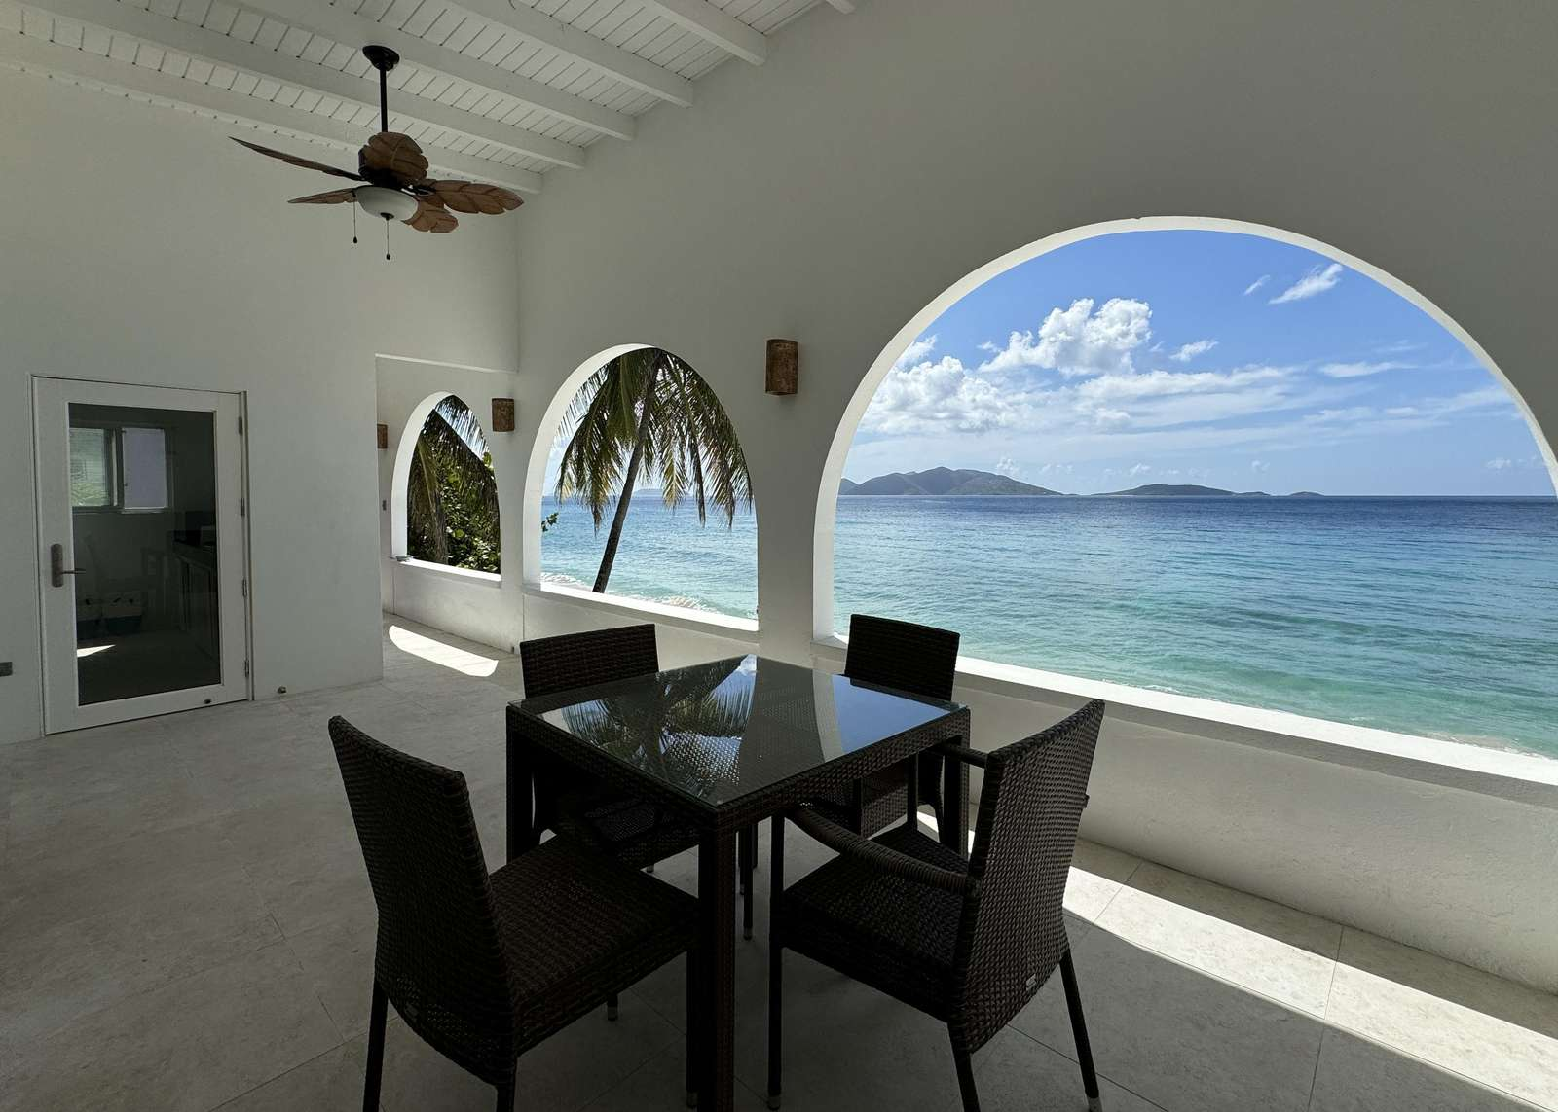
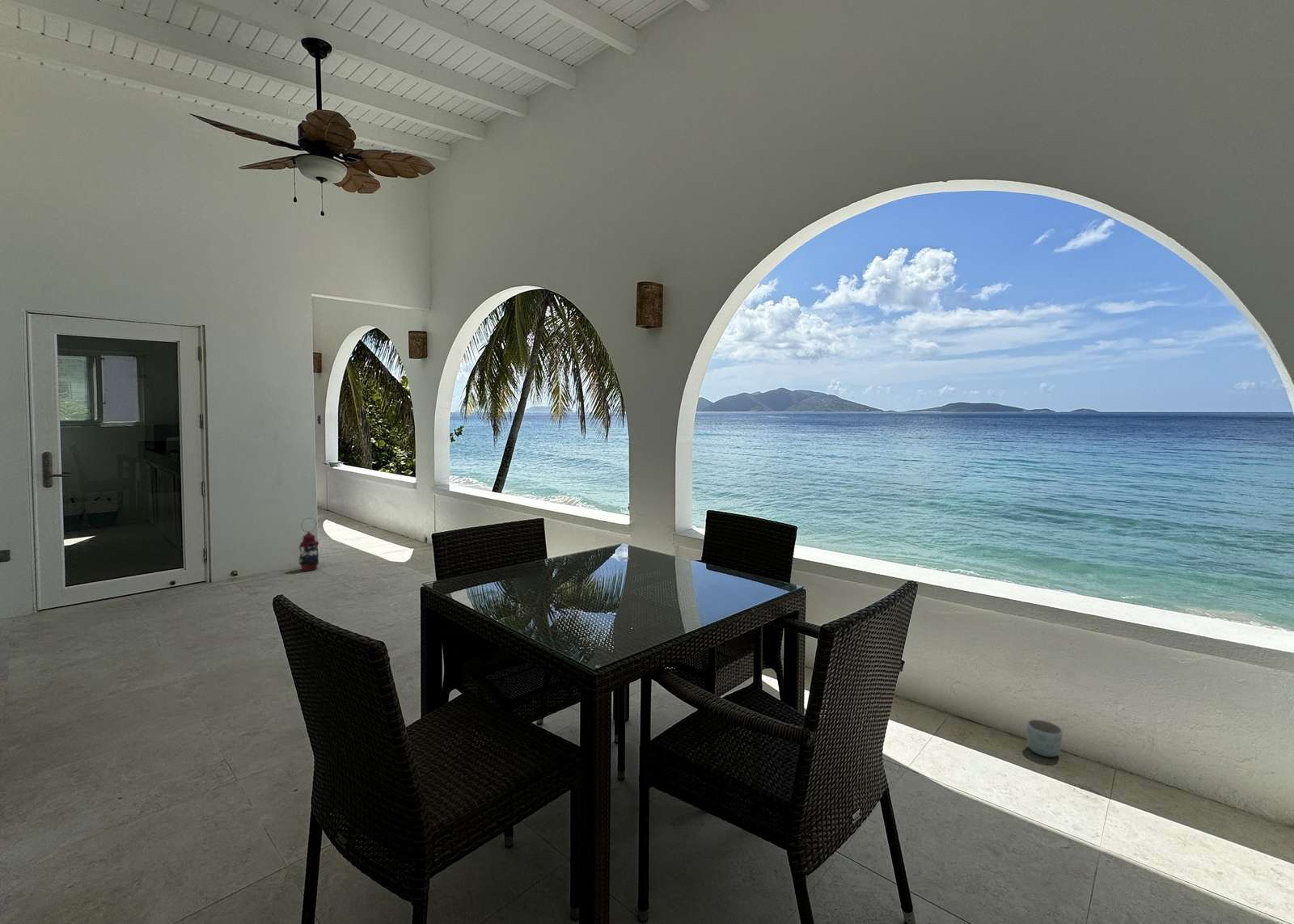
+ planter (1043, 739)
+ lantern (309, 543)
